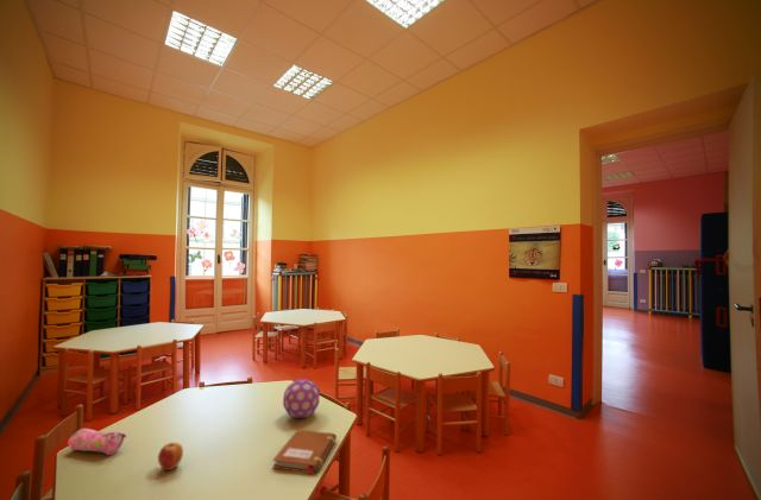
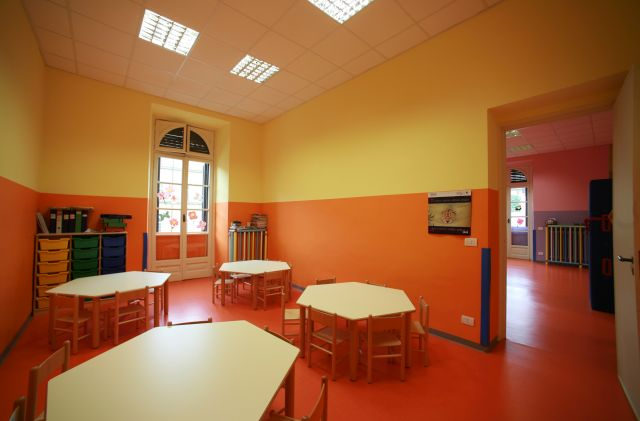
- pencil case (96, 439)
- decorative ball (301, 398)
- apple (170, 455)
- notebook (306, 450)
